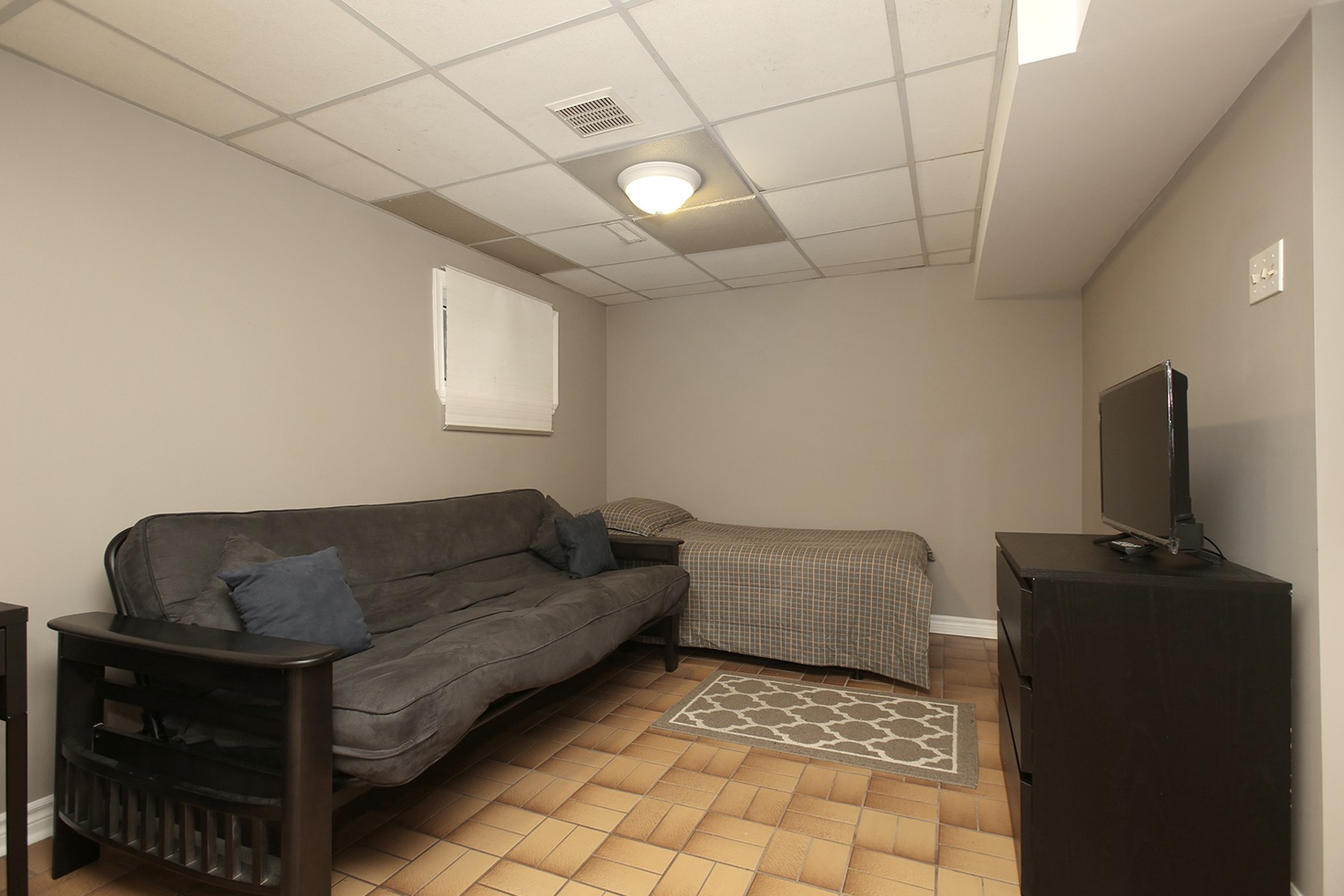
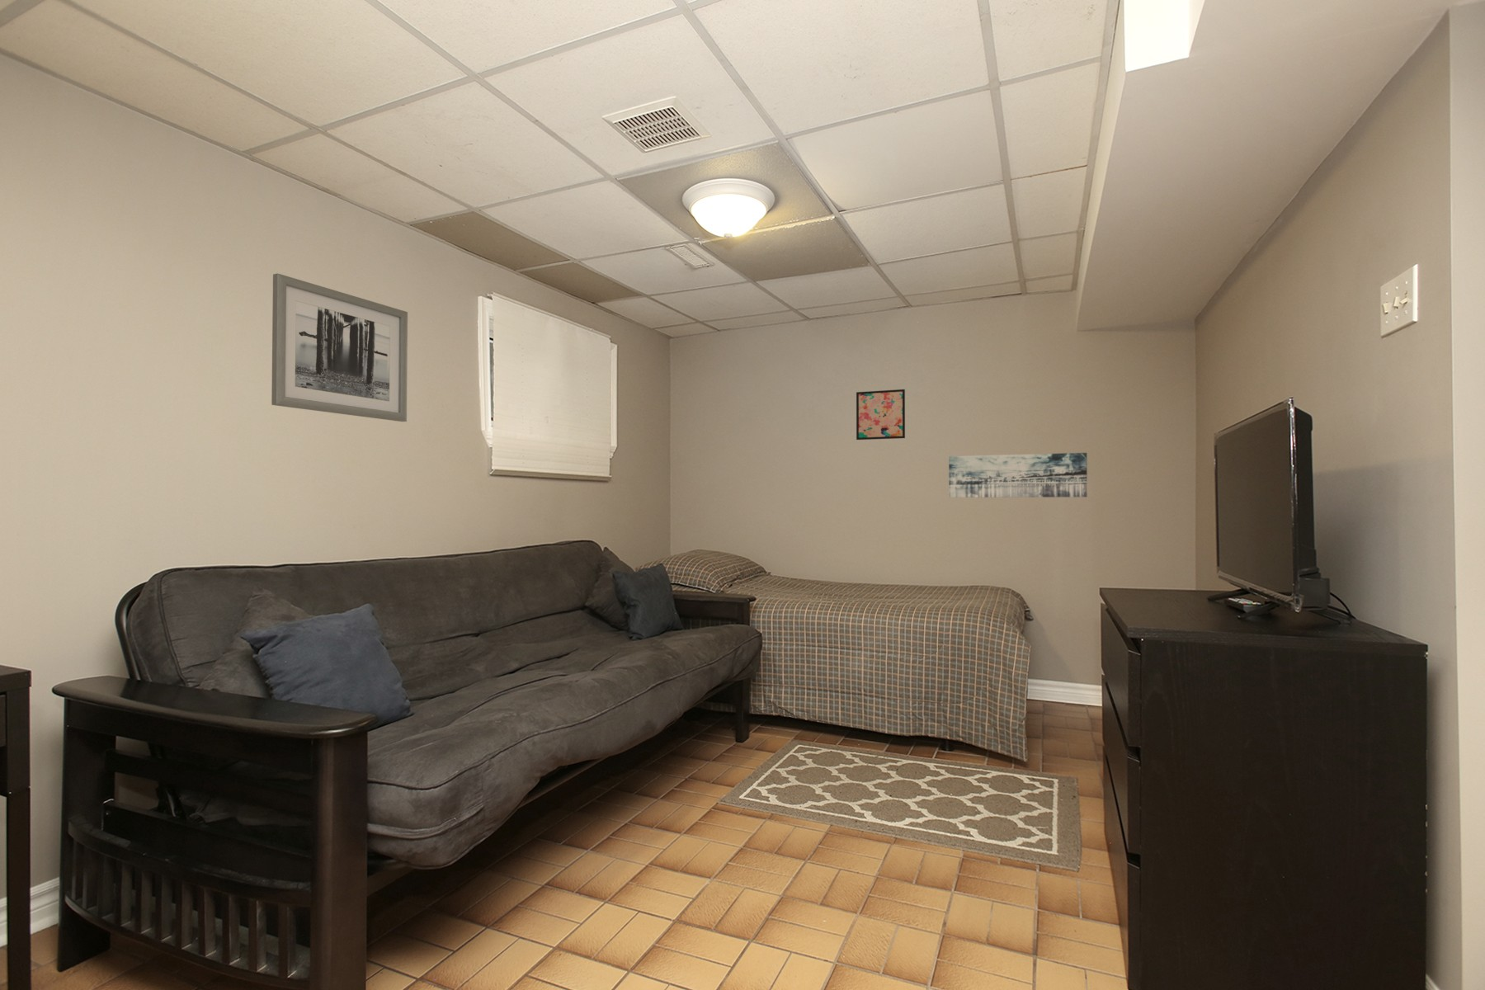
+ wall art (1015, 475)
+ wall art (881, 414)
+ wall art (346, 354)
